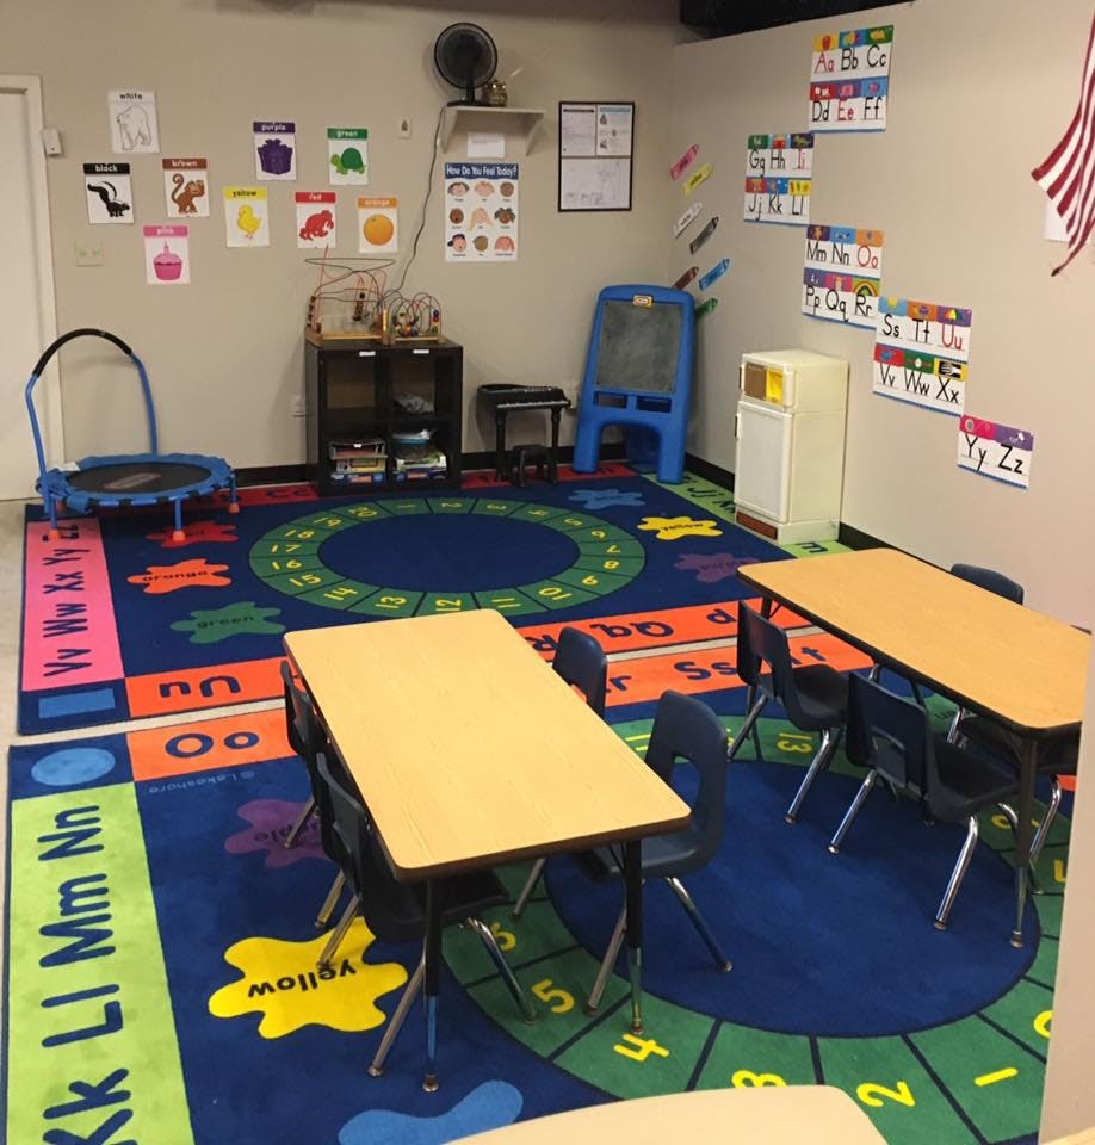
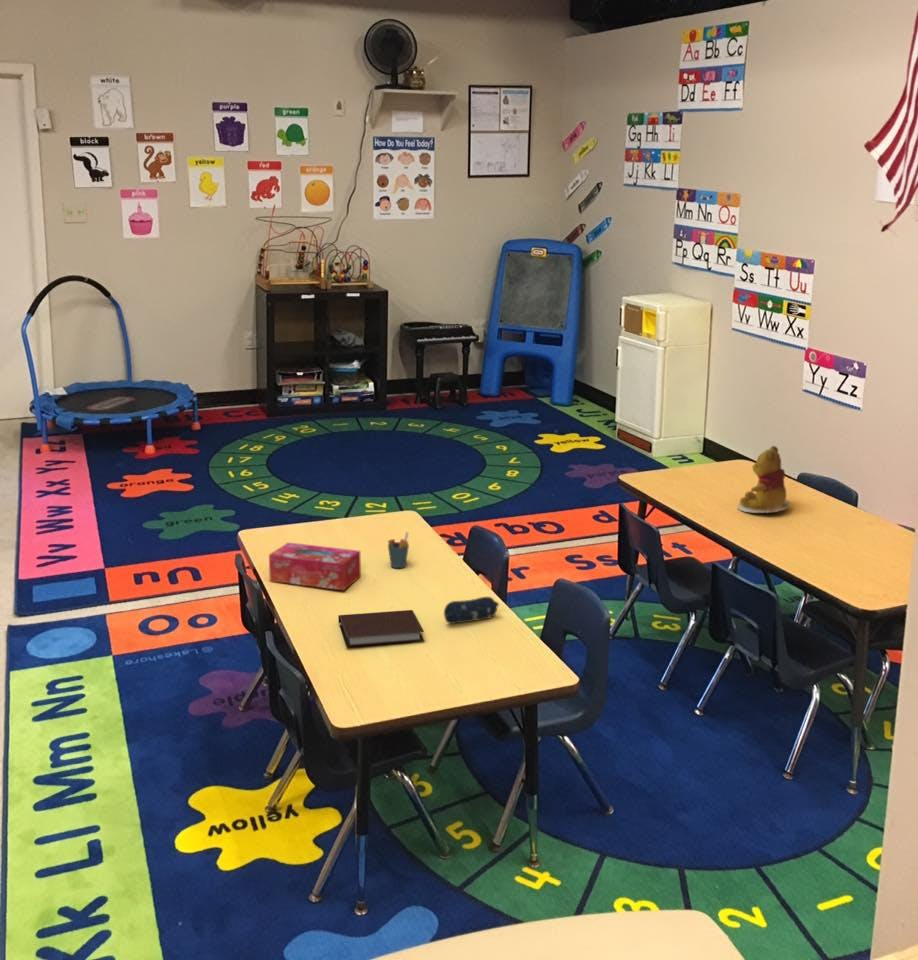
+ teddy bear (766, 478)
+ tissue box (315, 565)
+ notebook (380, 627)
+ pen holder (398, 550)
+ pencil case (470, 610)
